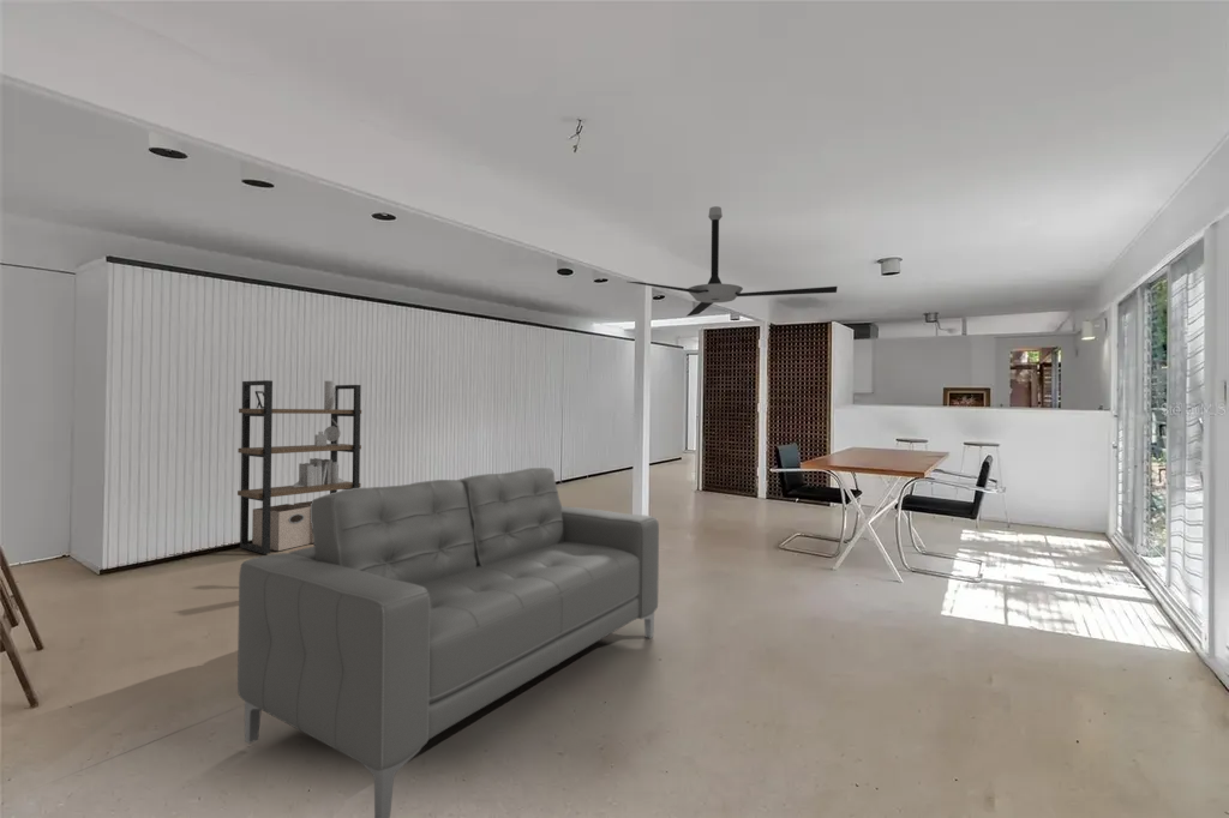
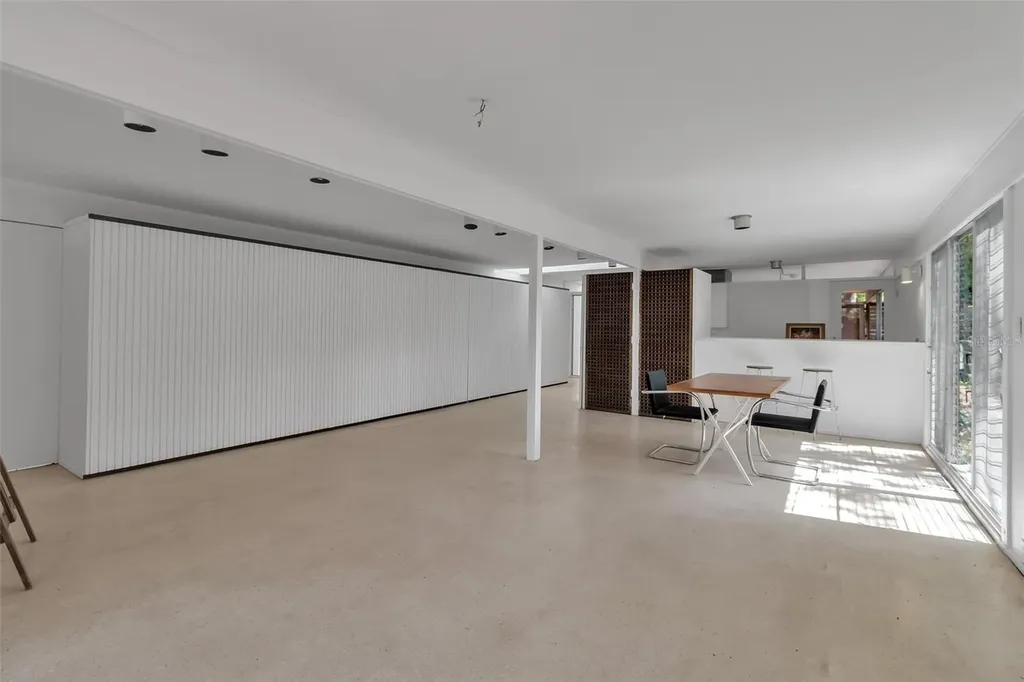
- sofa (488, 579)
- shelving unit (300, 463)
- ceiling fan (718, 255)
